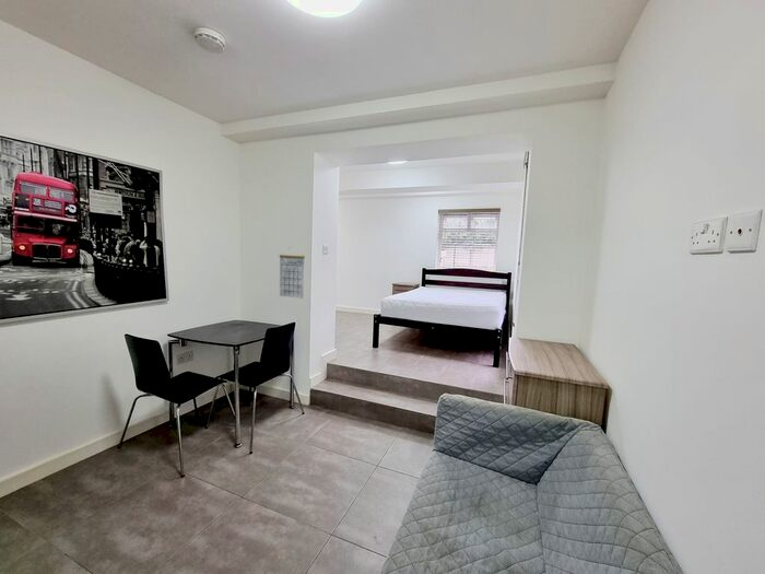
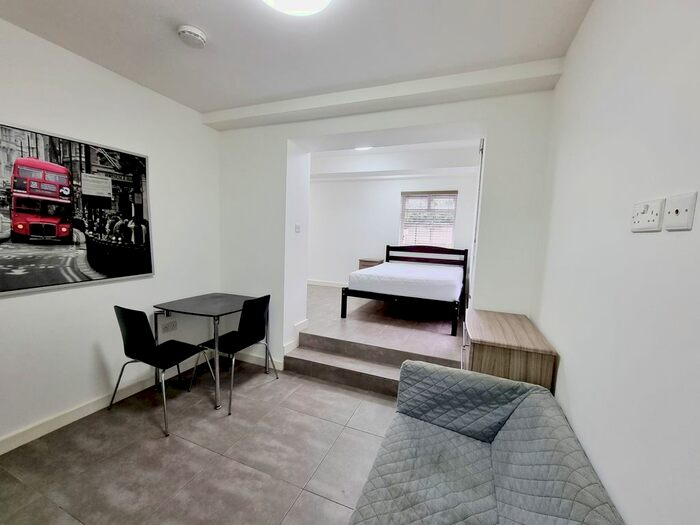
- calendar (291, 271)
